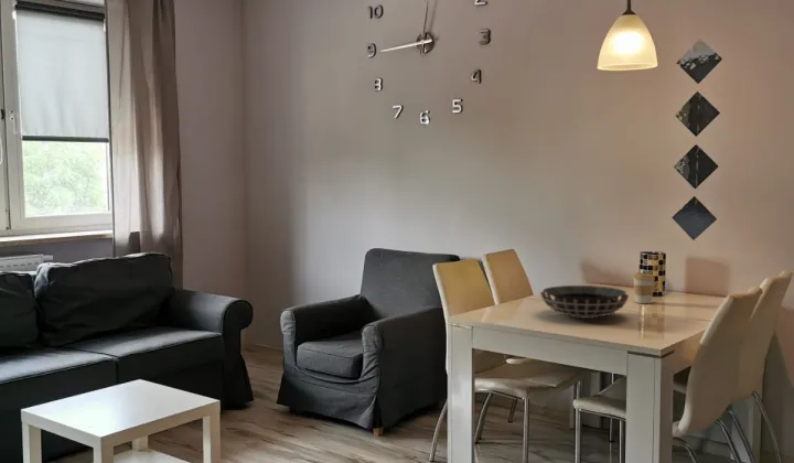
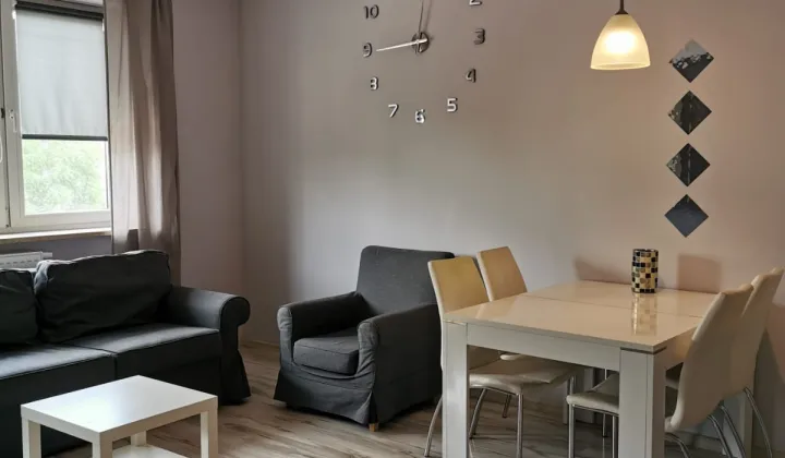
- coffee cup (643, 287)
- decorative bowl (582, 303)
